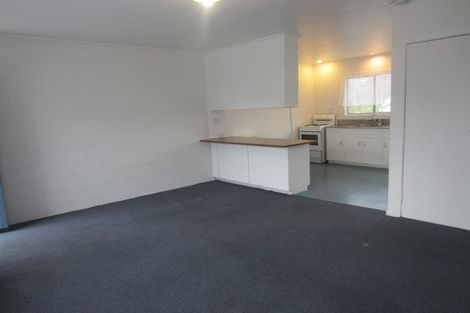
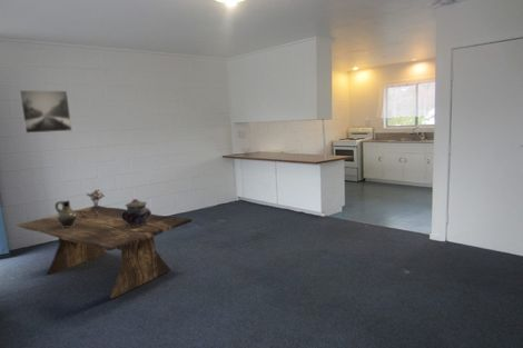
+ bouquet (96, 203)
+ dining table (105, 247)
+ ceramic jug (66, 212)
+ decorative container (136, 211)
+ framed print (46, 111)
